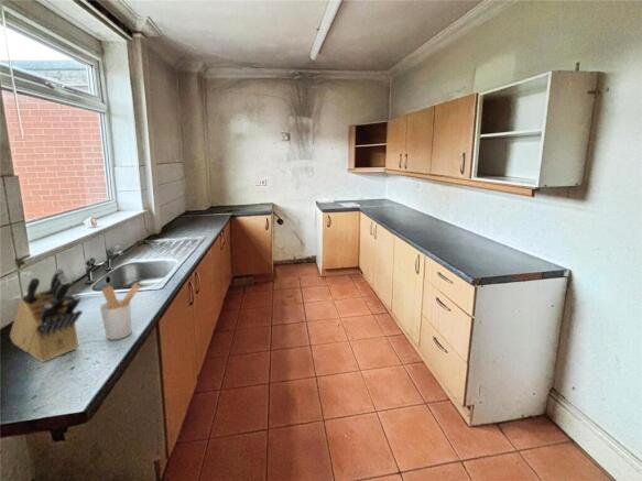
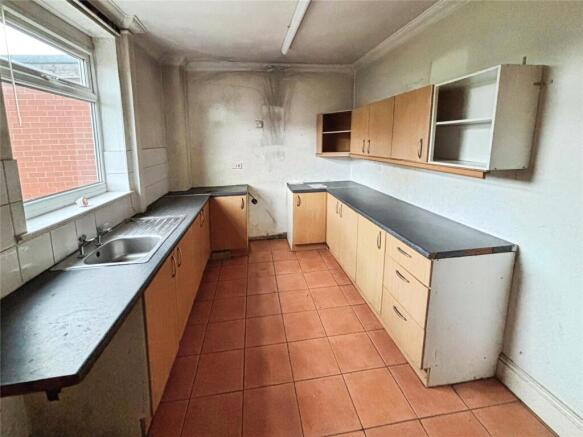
- knife block (42, 308)
- utensil holder (123, 309)
